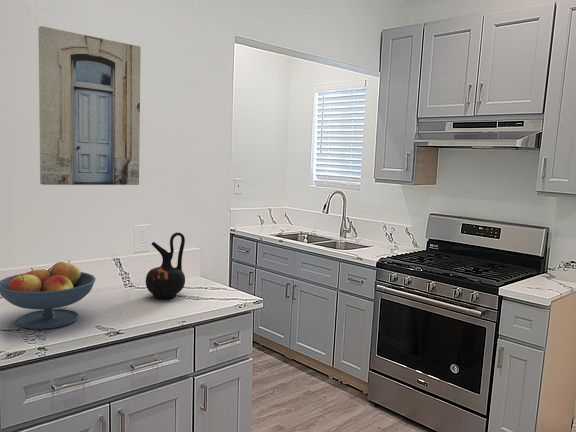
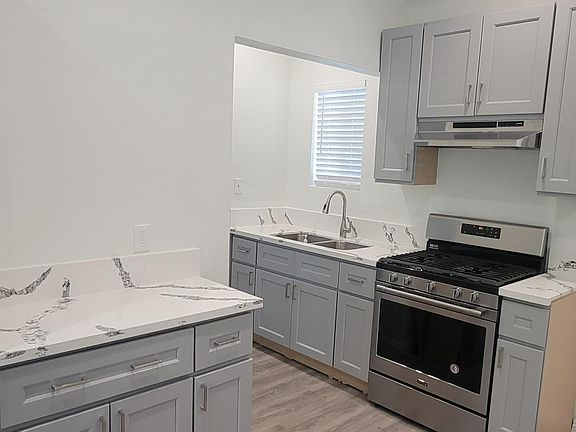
- ceramic jug (166, 264)
- wall art (92, 112)
- fruit bowl (48, 293)
